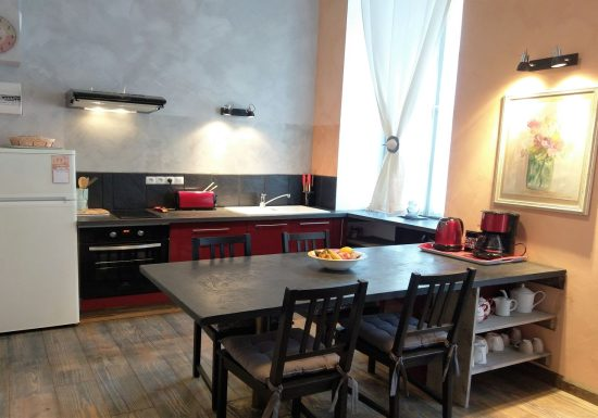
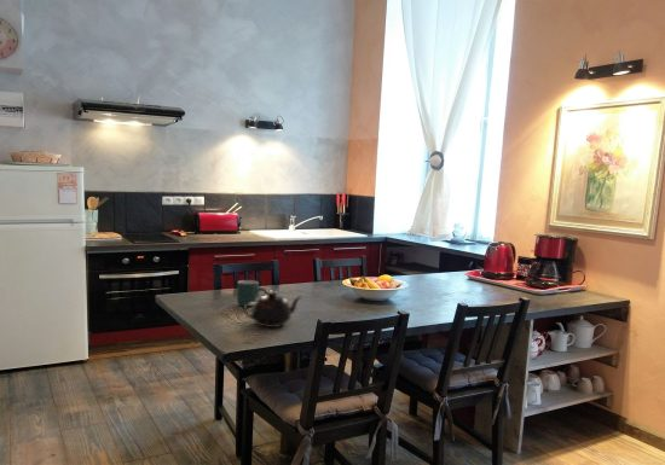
+ teapot (273, 307)
+ mug (250, 292)
